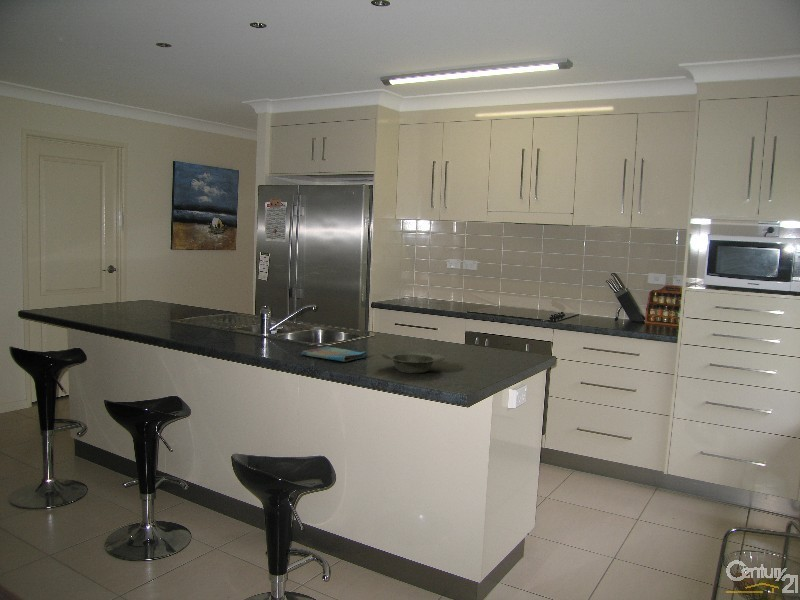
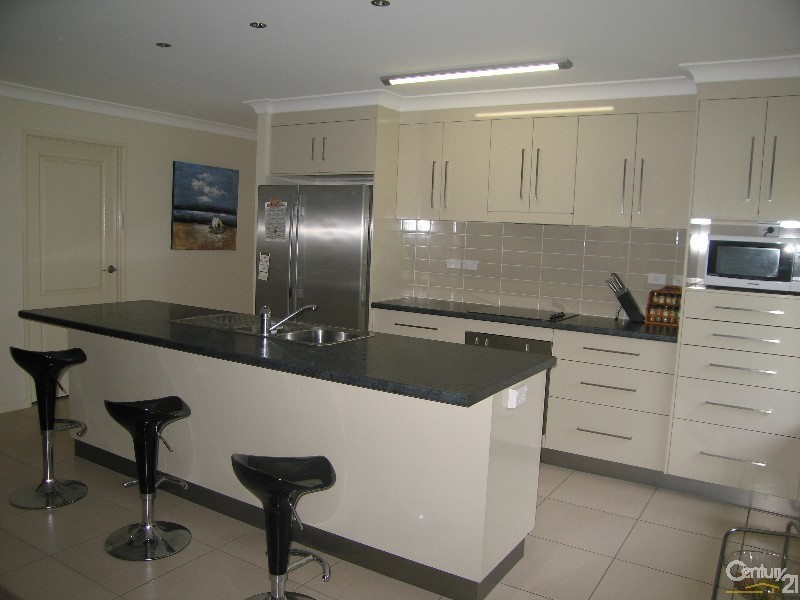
- dish towel (334, 353)
- bowl (412, 363)
